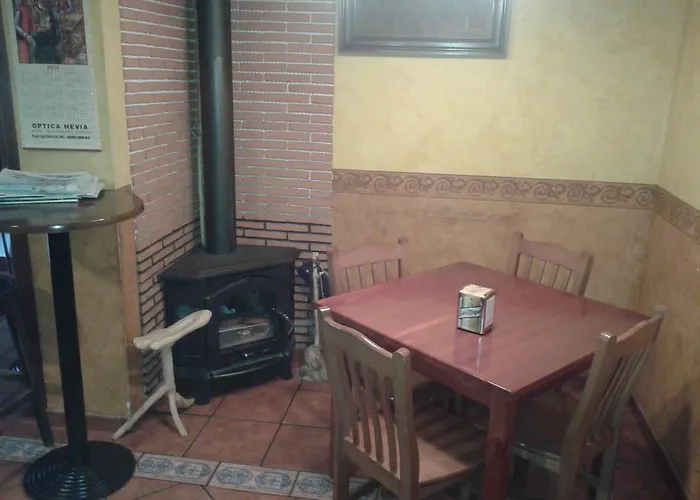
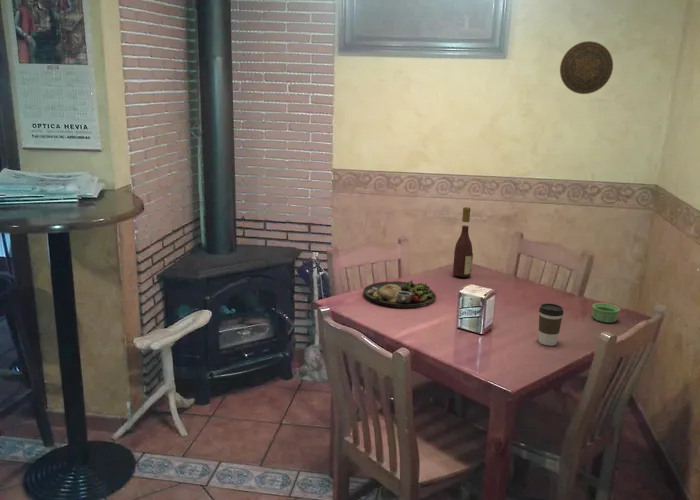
+ decorative plate (586, 67)
+ coffee cup (549, 324)
+ wine bottle (464, 242)
+ ramekin (605, 313)
+ dinner plate (399, 288)
